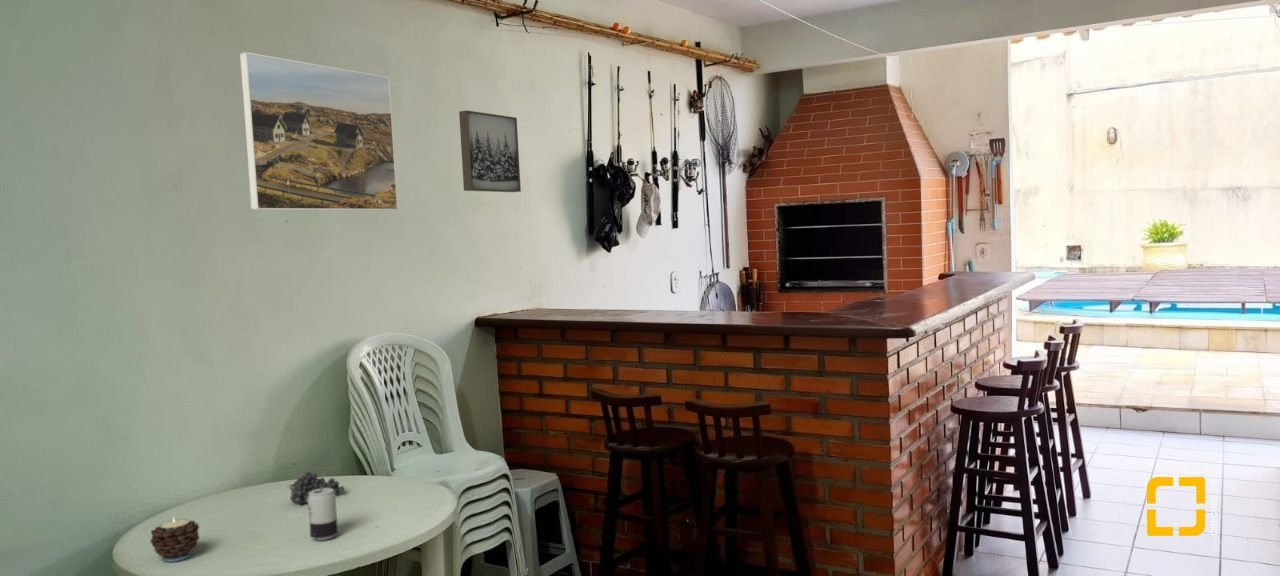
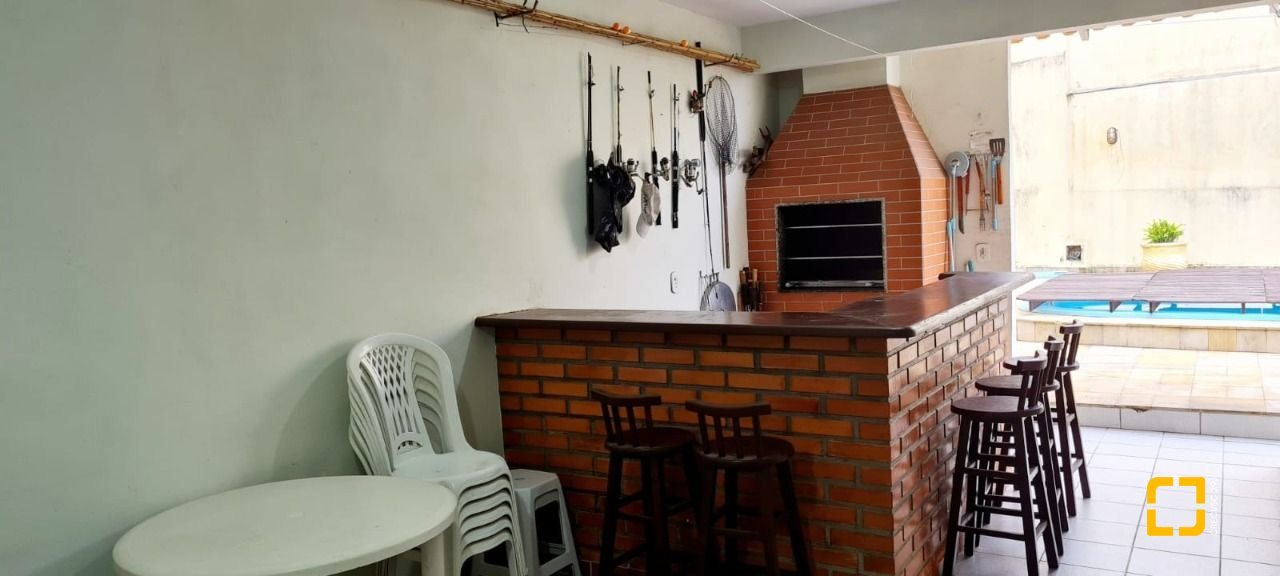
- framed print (325, 138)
- beverage can (322, 511)
- candle (175, 536)
- wall art (491, 153)
- fruit (314, 484)
